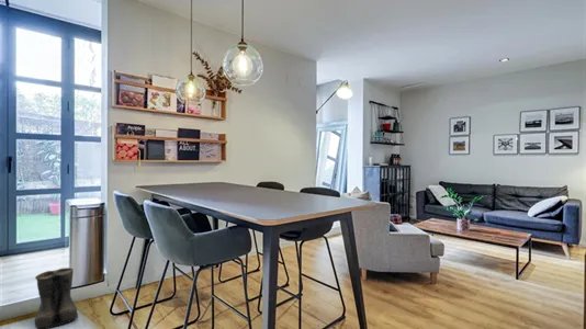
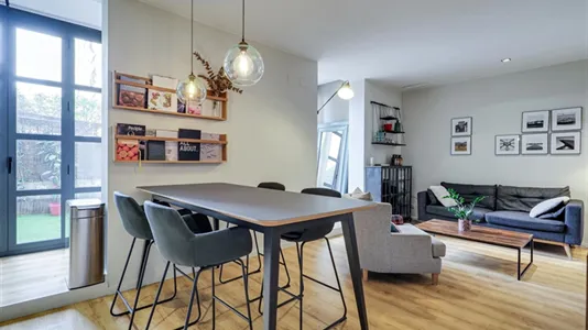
- boots (55, 295)
